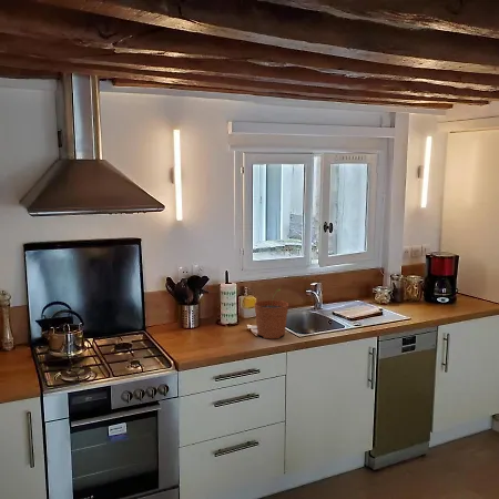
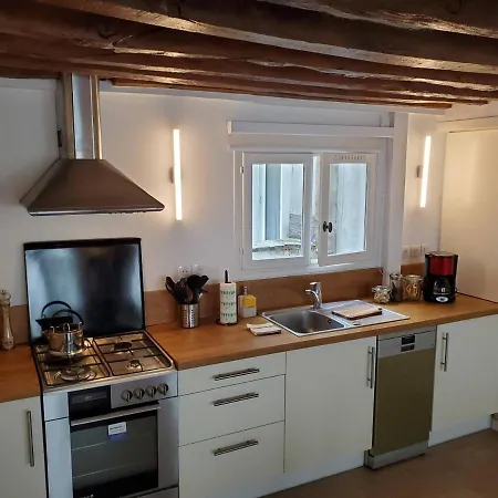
- plant pot (271, 312)
